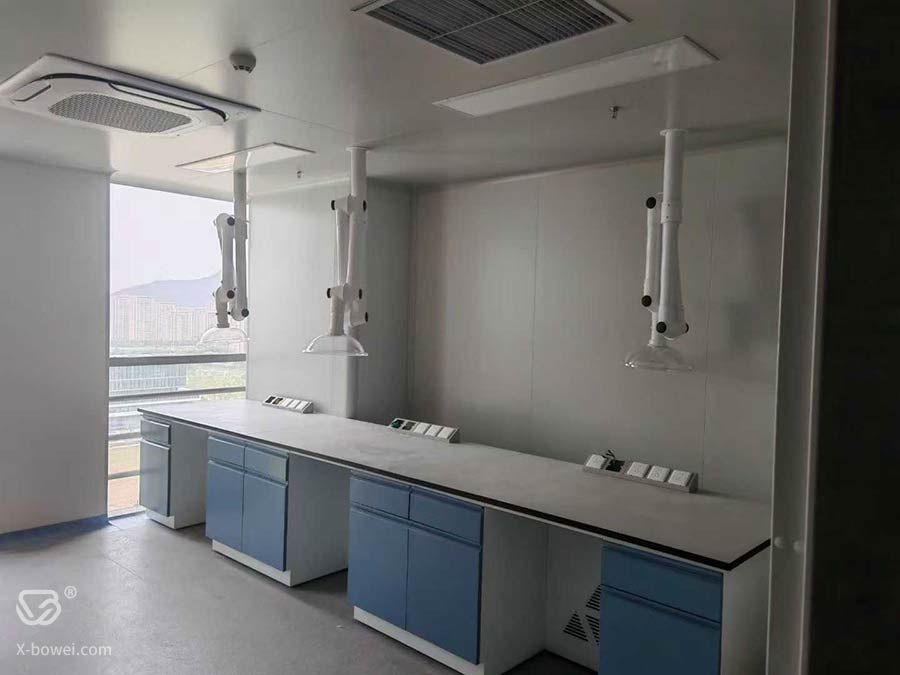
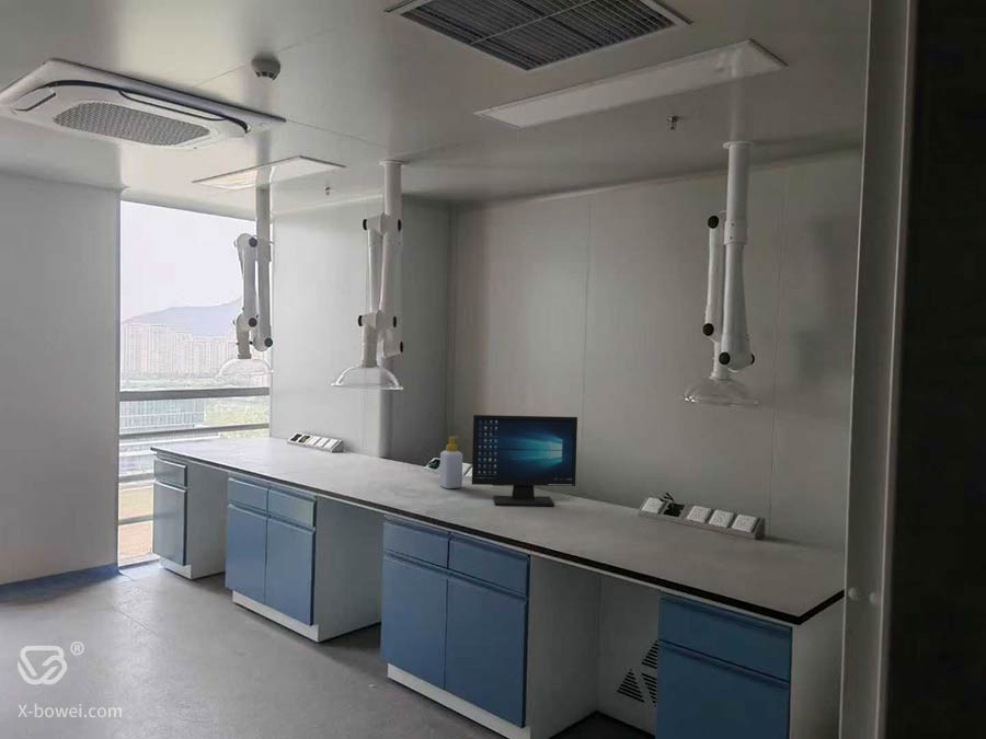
+ soap bottle (451, 461)
+ computer monitor (524, 459)
